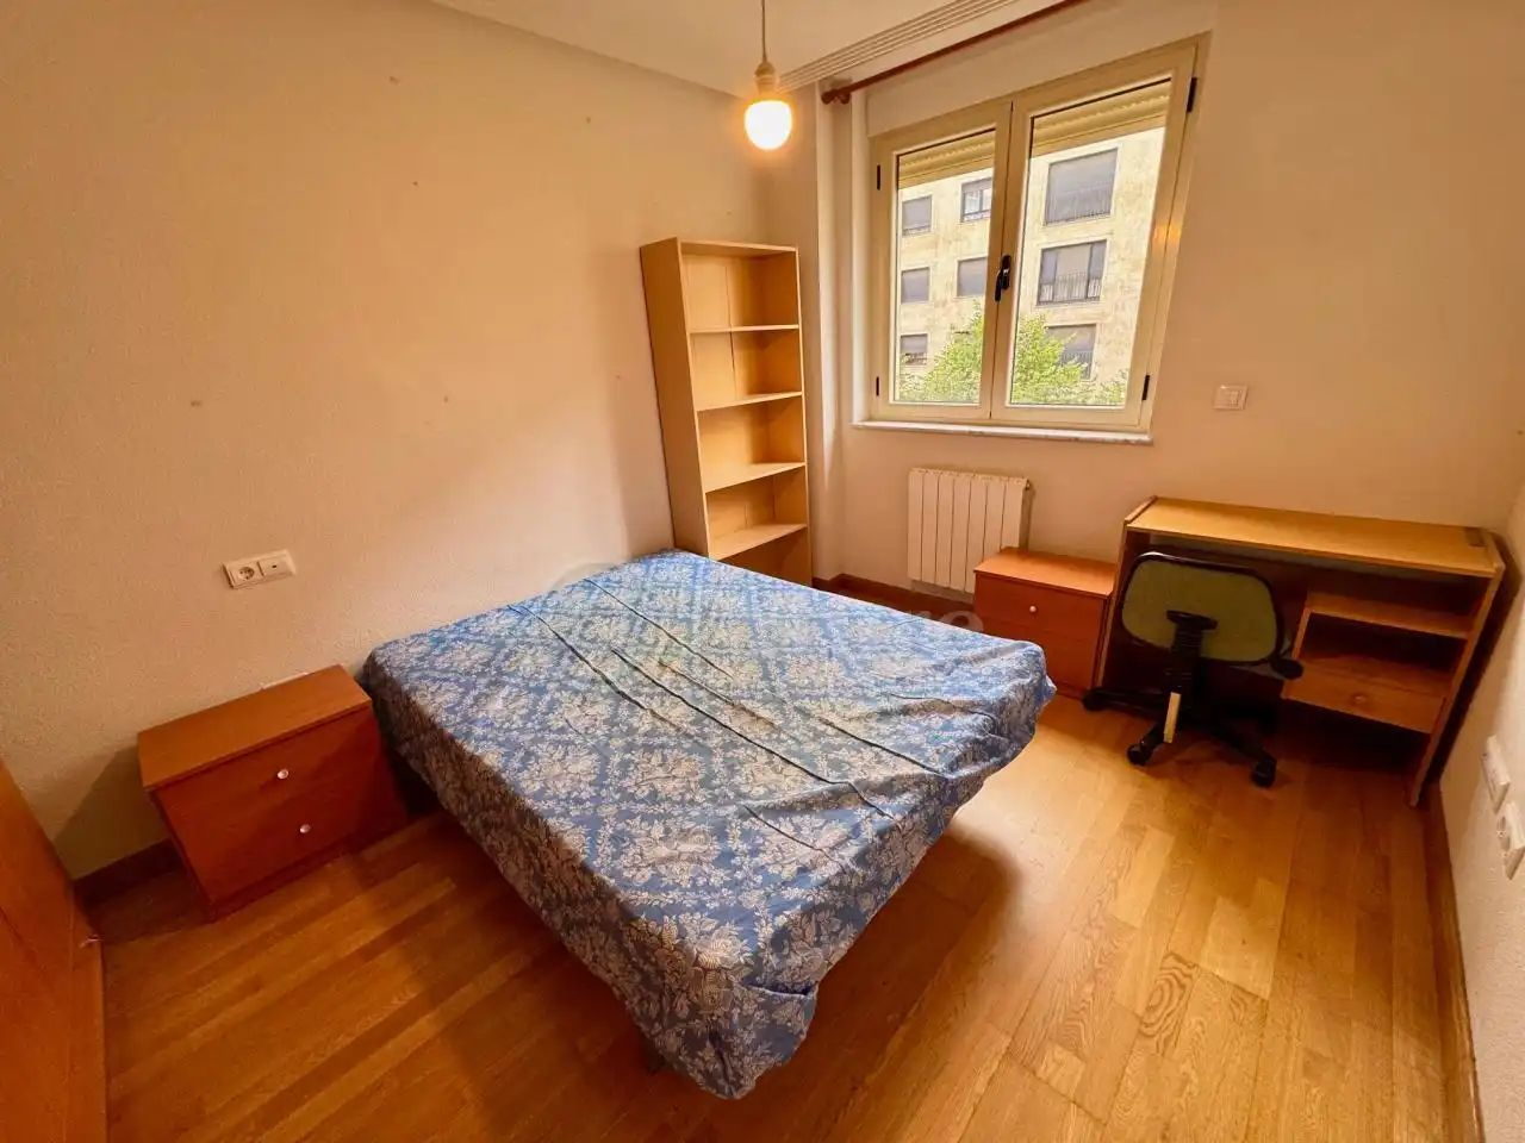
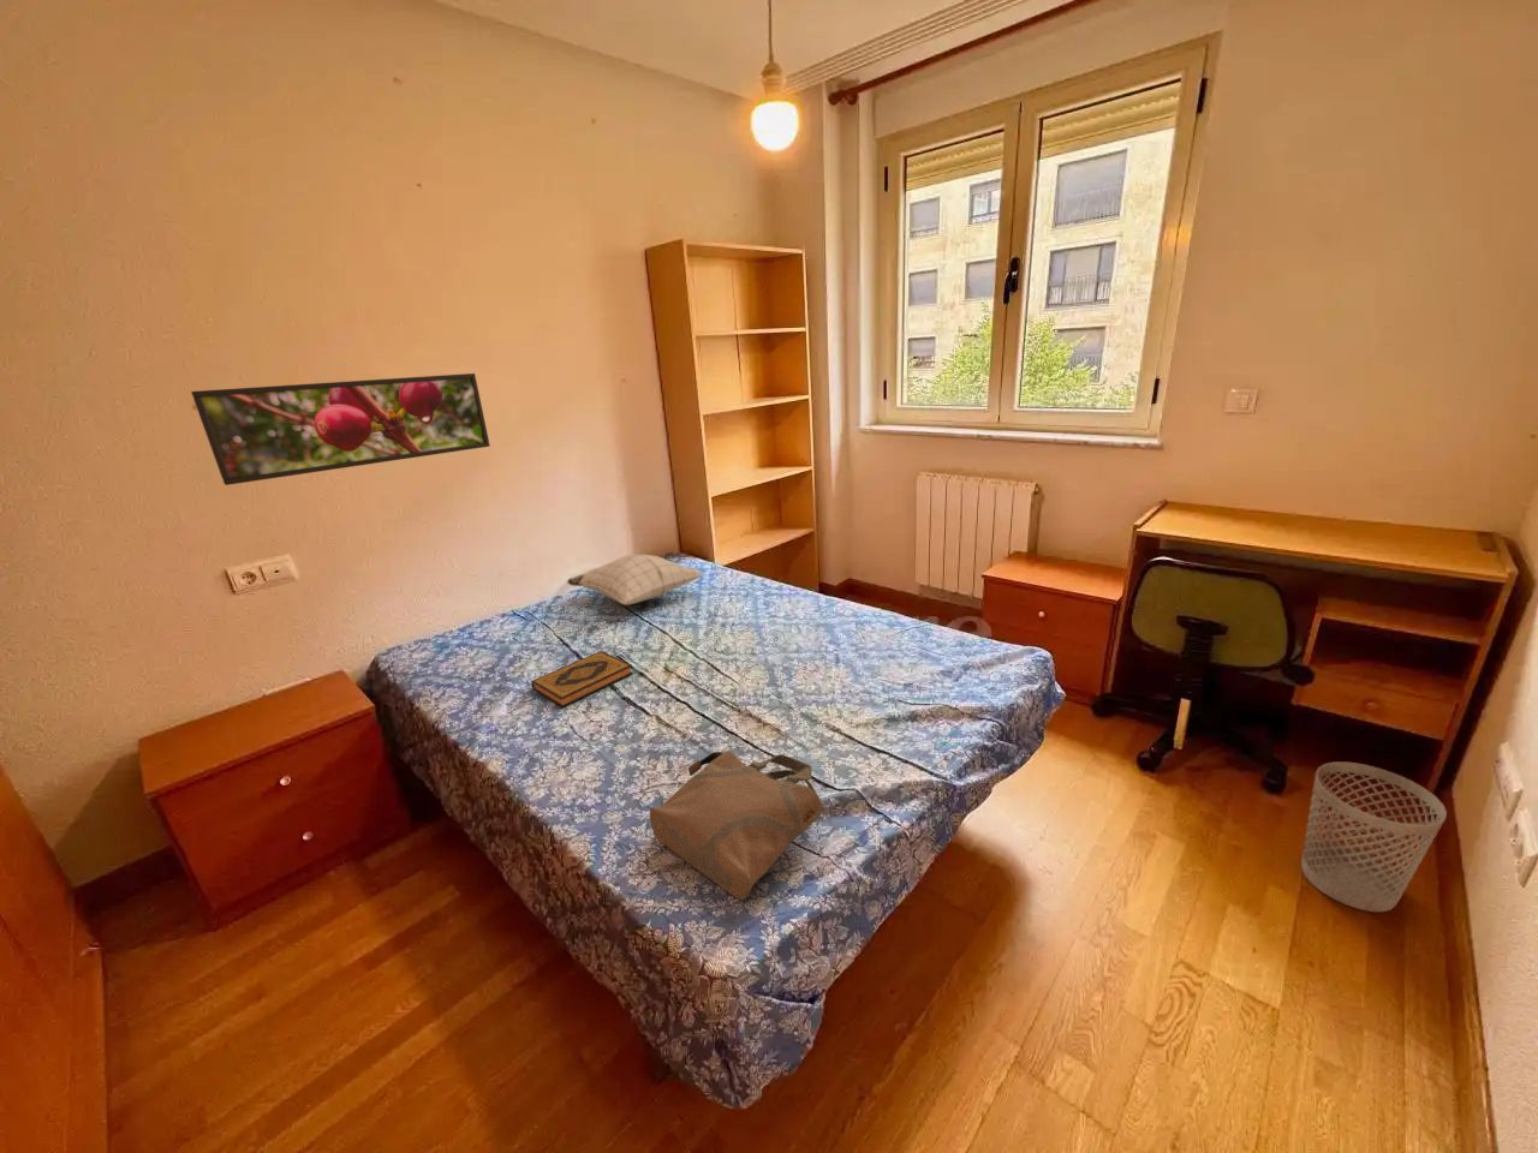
+ pillow (635, 578)
+ wastebasket (1361, 837)
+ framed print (363, 423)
+ tote bag (747, 797)
+ hardback book (583, 676)
